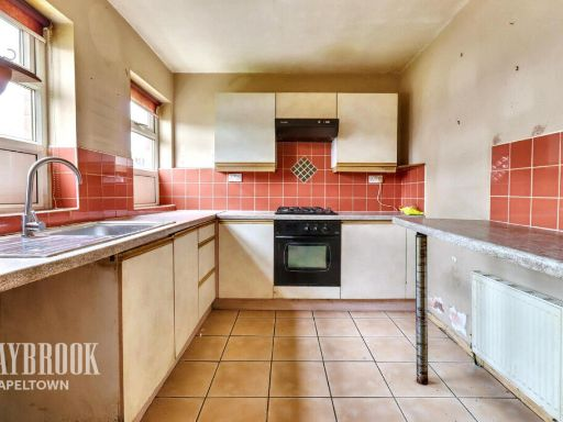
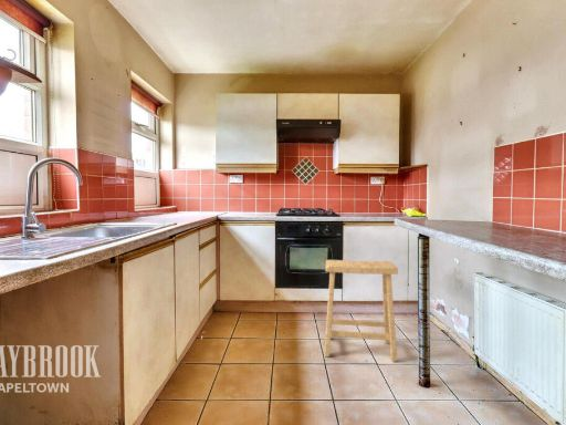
+ stool (358, 320)
